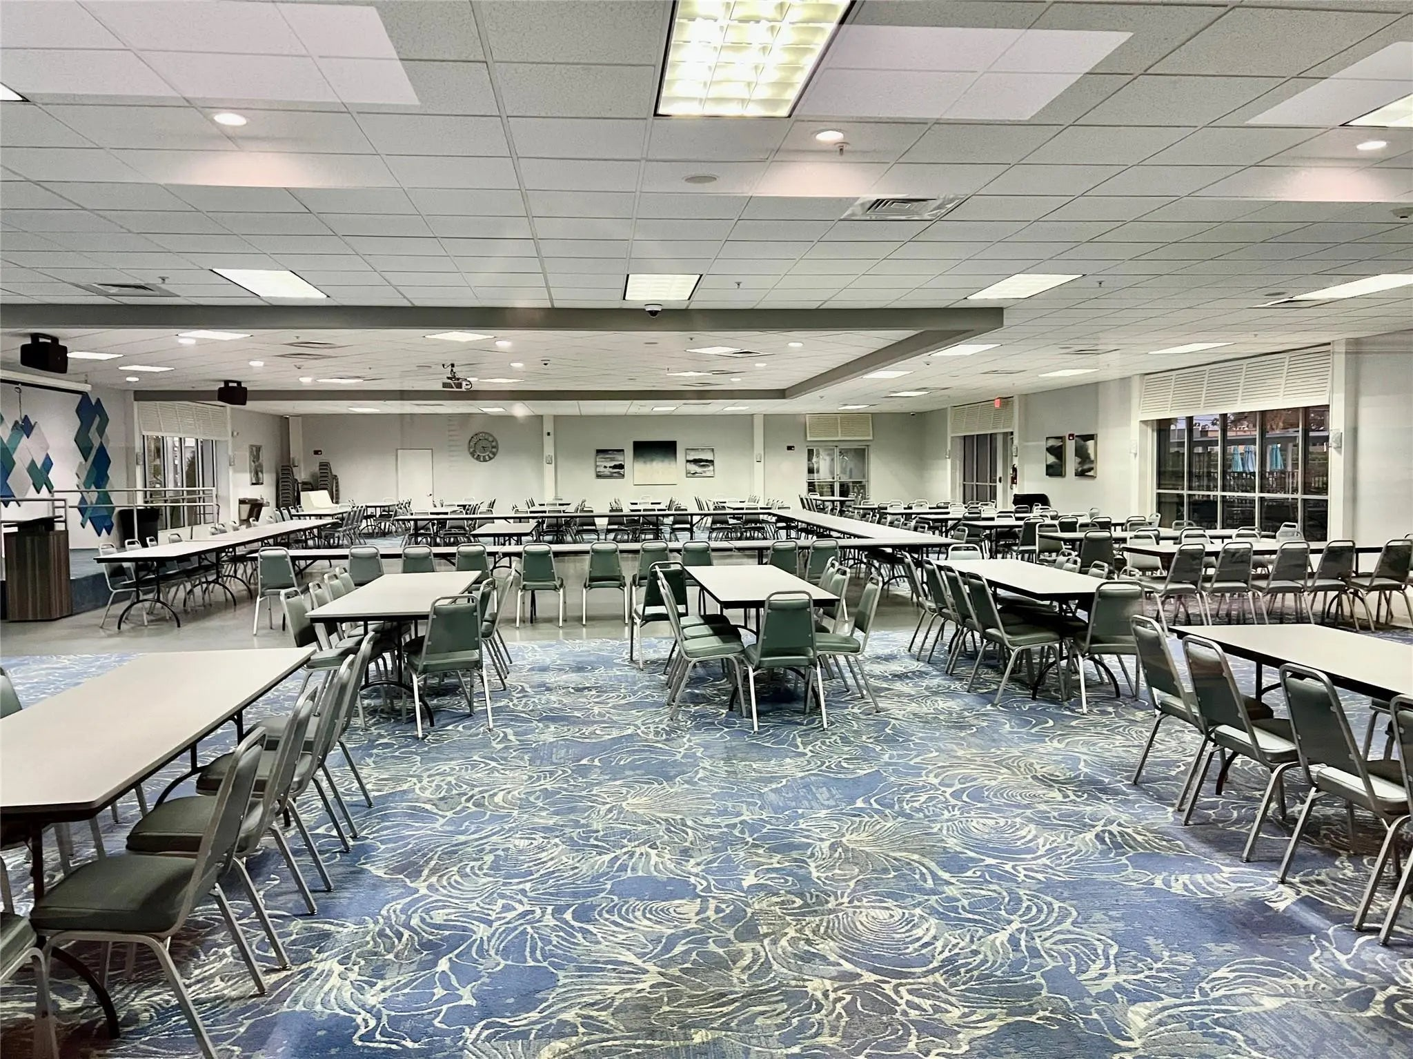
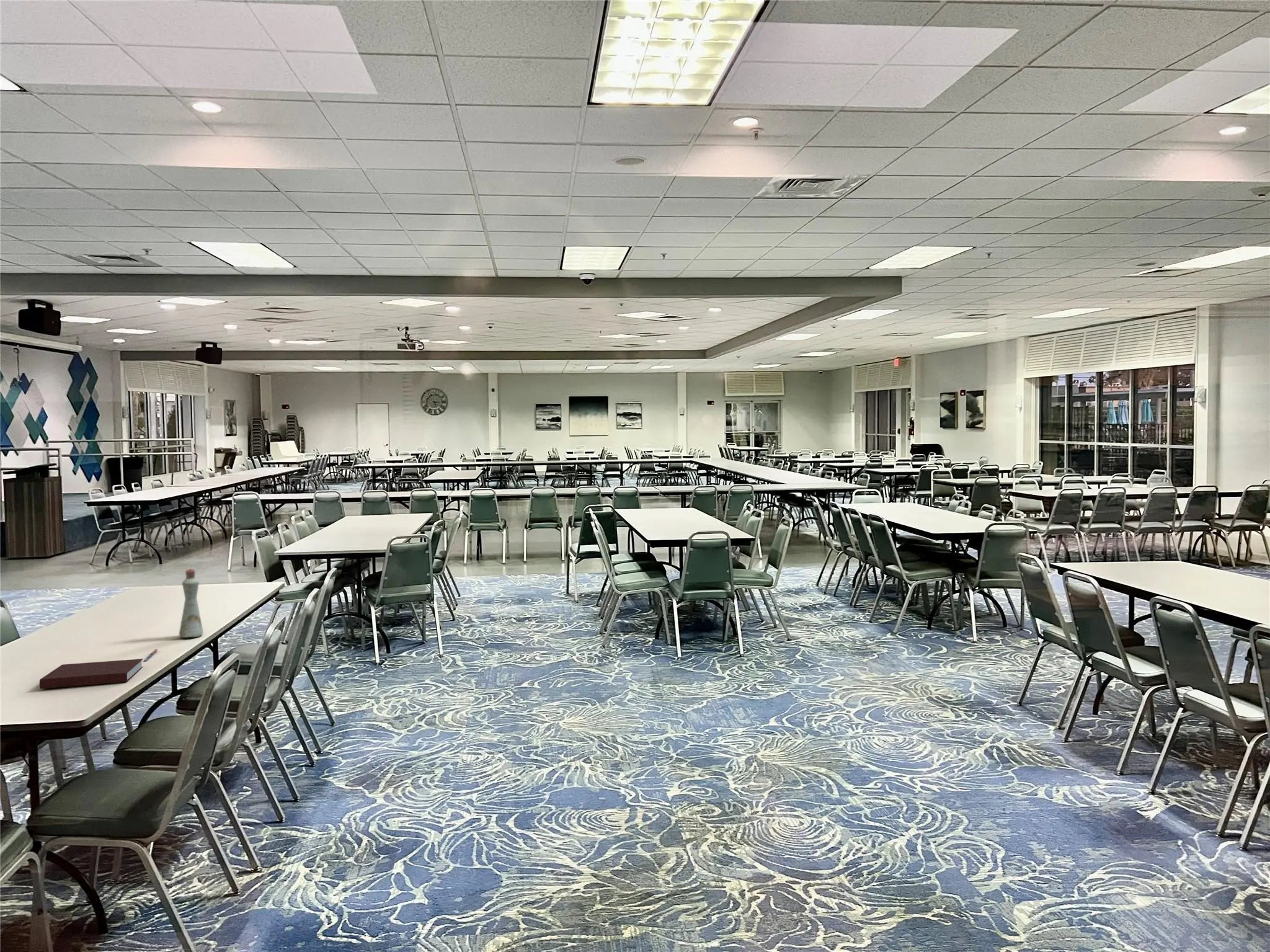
+ bottle (190, 602)
+ notebook (94, 673)
+ pen (151, 654)
